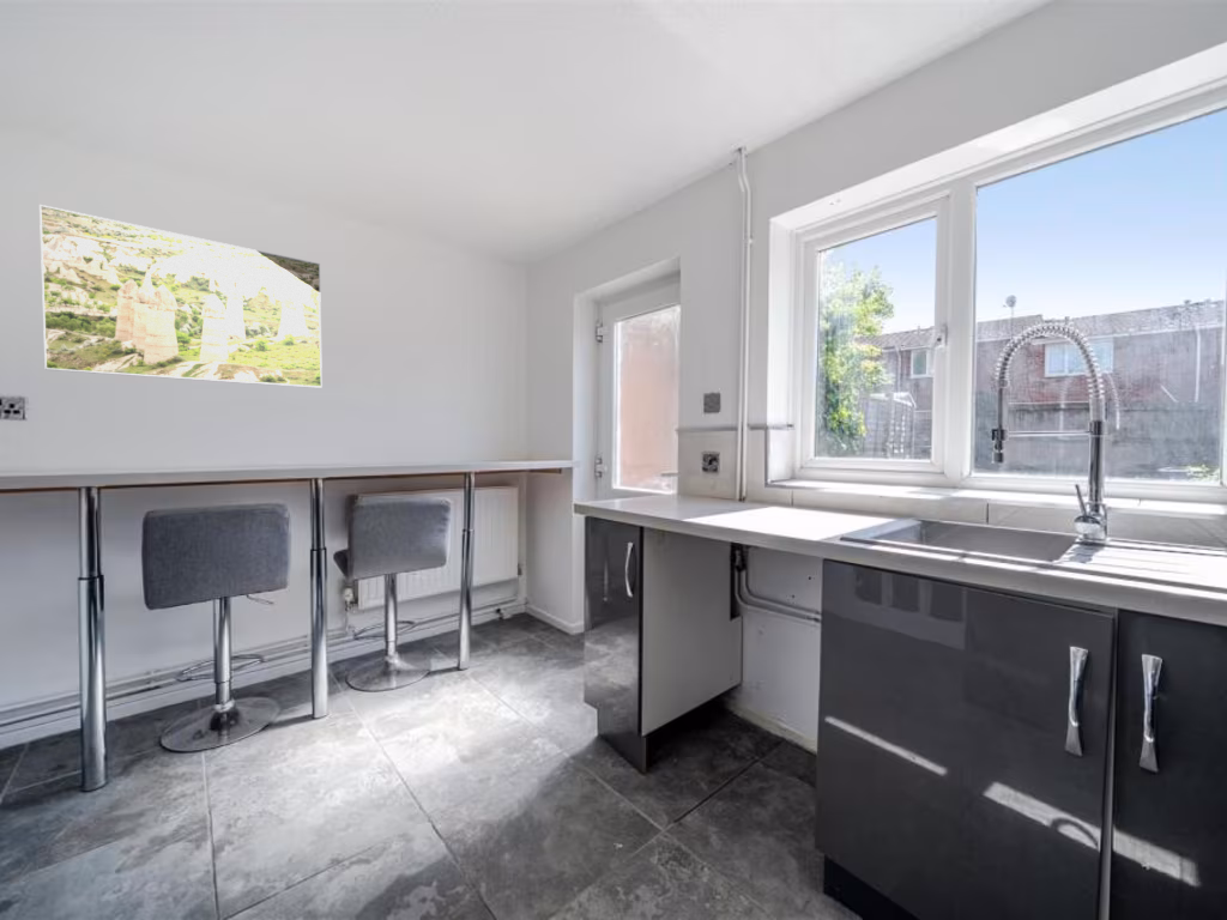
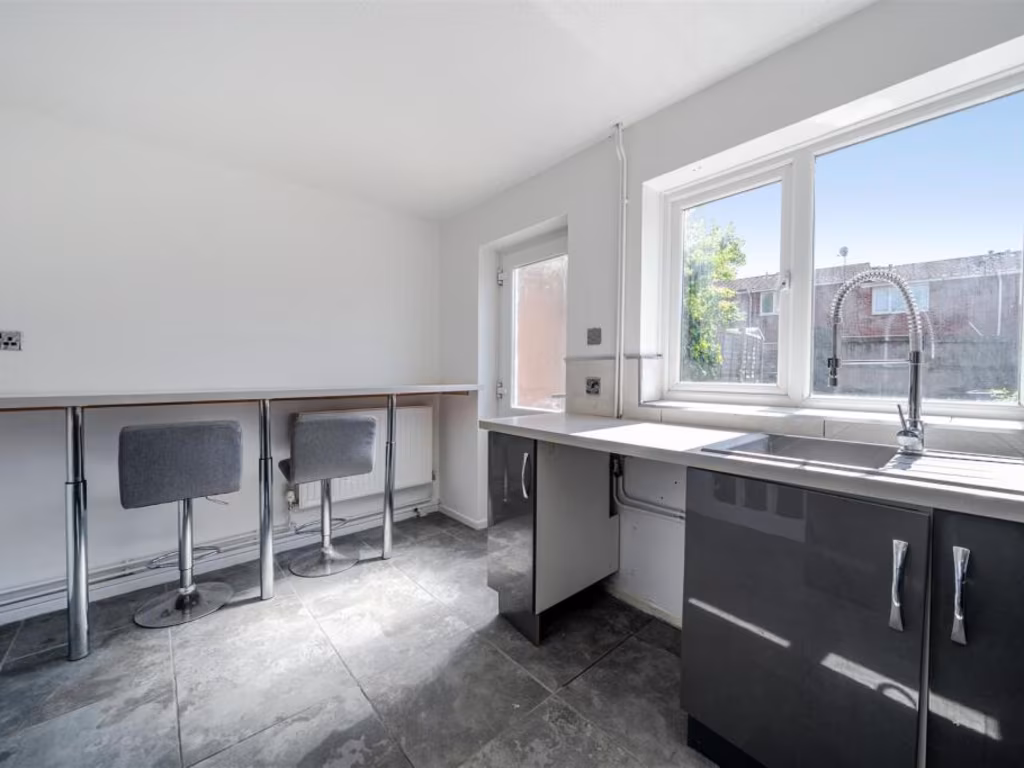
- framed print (200, 309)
